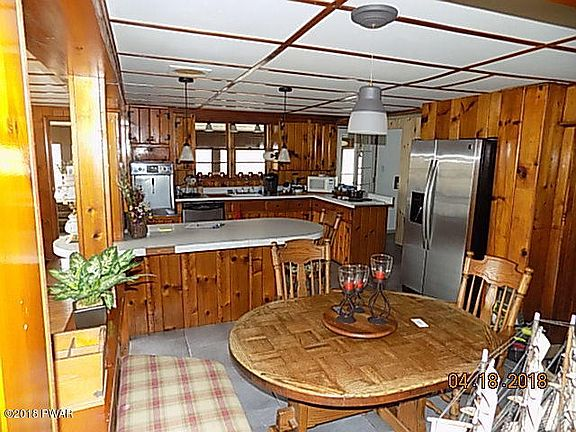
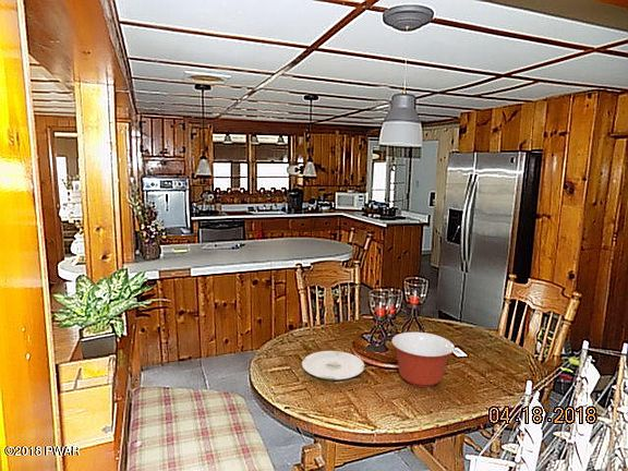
+ plate (333, 365)
+ mixing bowl (421, 361)
